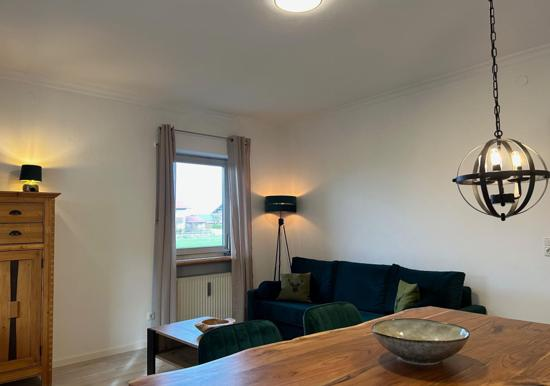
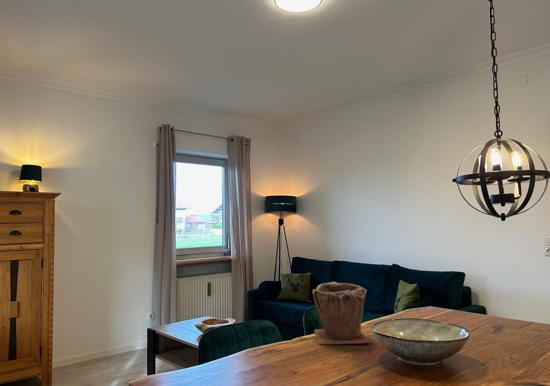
+ plant pot (339, 311)
